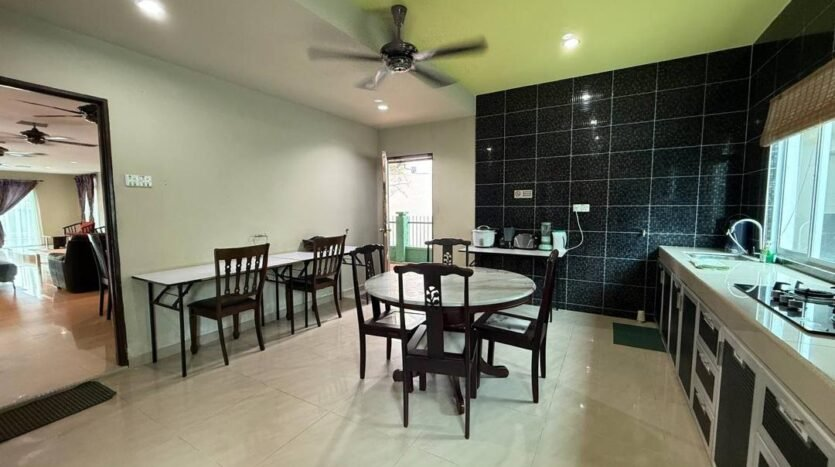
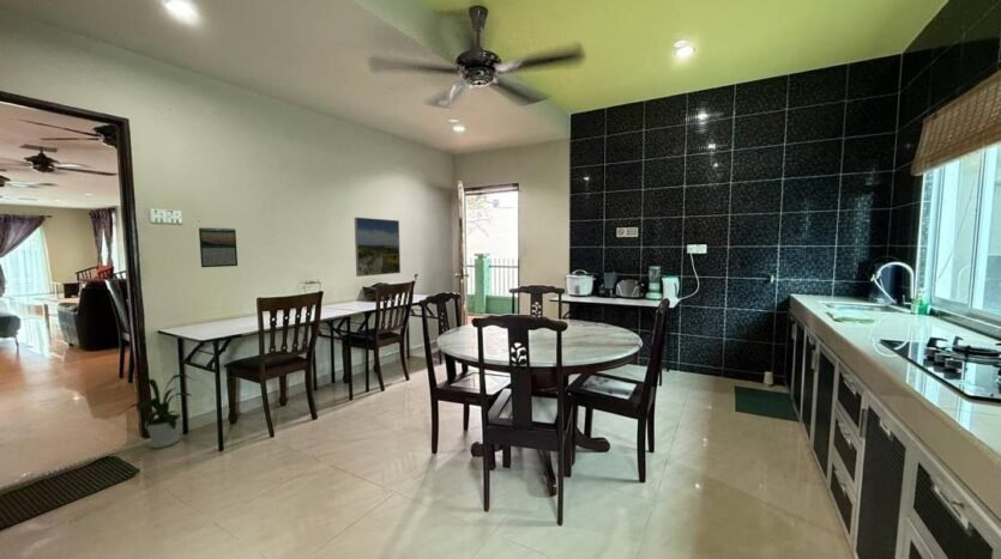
+ calendar (218, 247)
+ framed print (379, 247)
+ house plant (159, 407)
